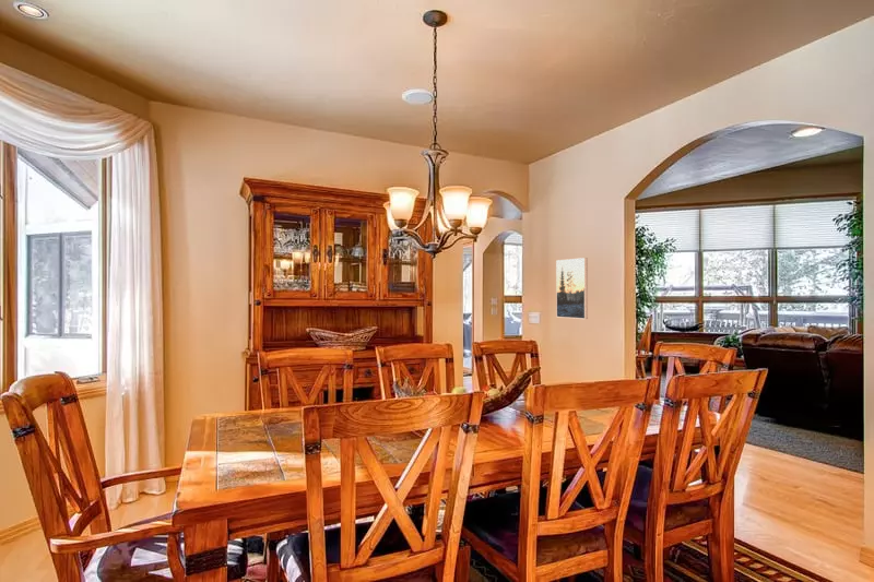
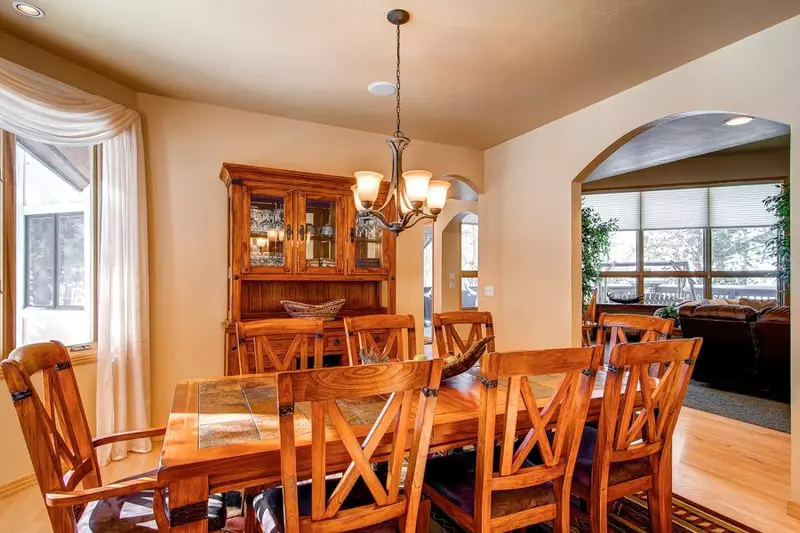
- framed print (571, 288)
